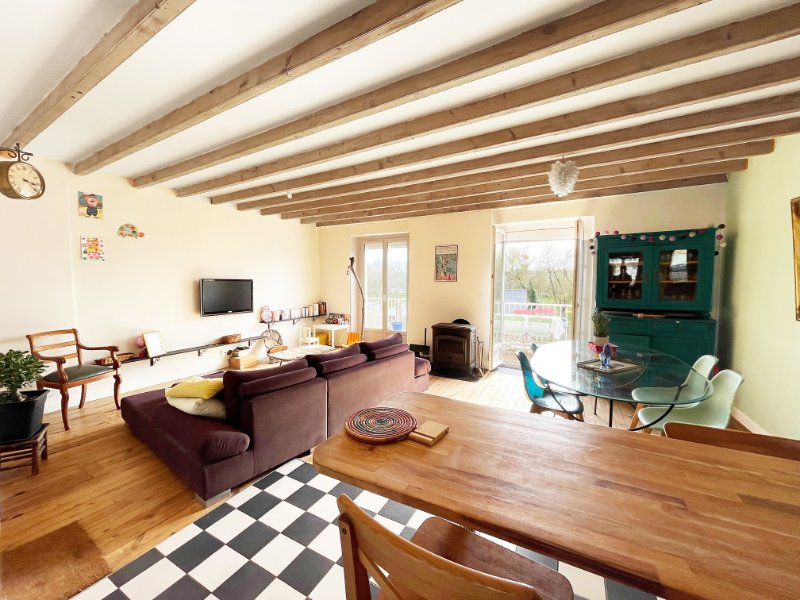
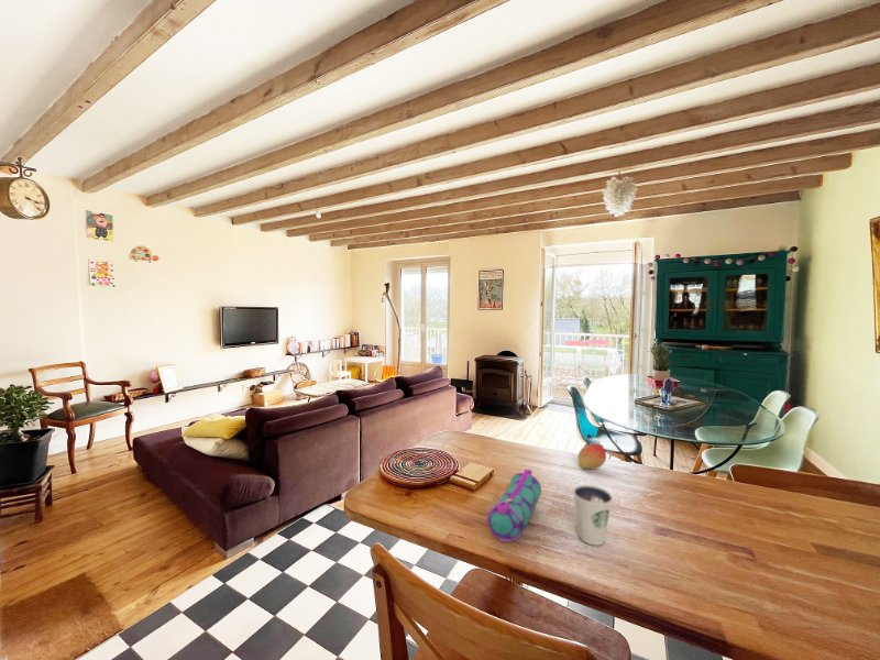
+ fruit (592, 455)
+ pencil case (516, 503)
+ dixie cup (592, 515)
